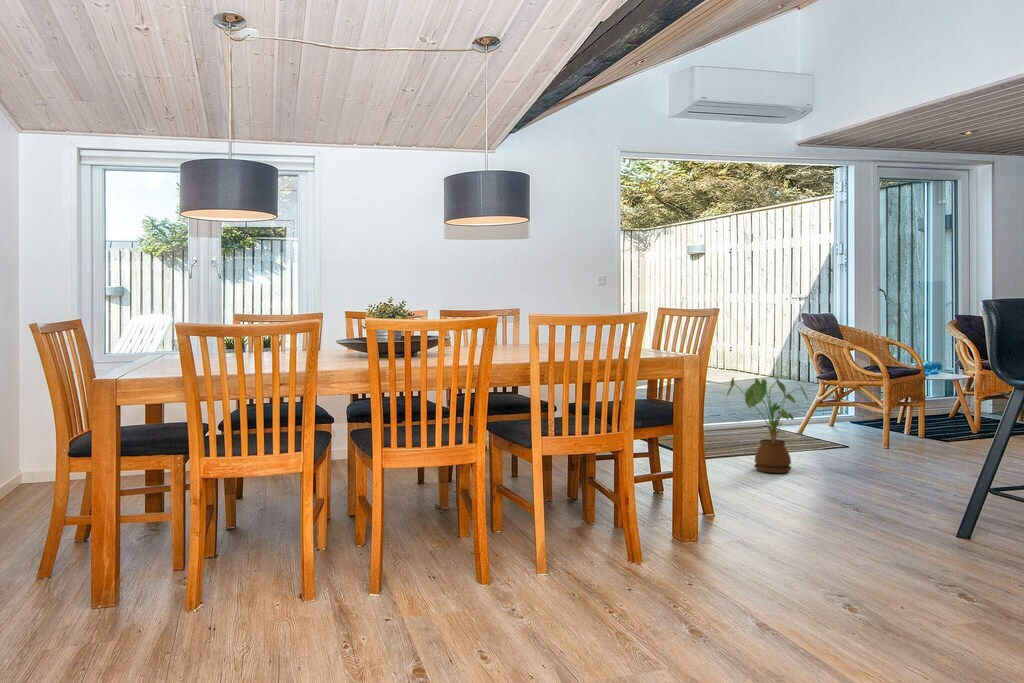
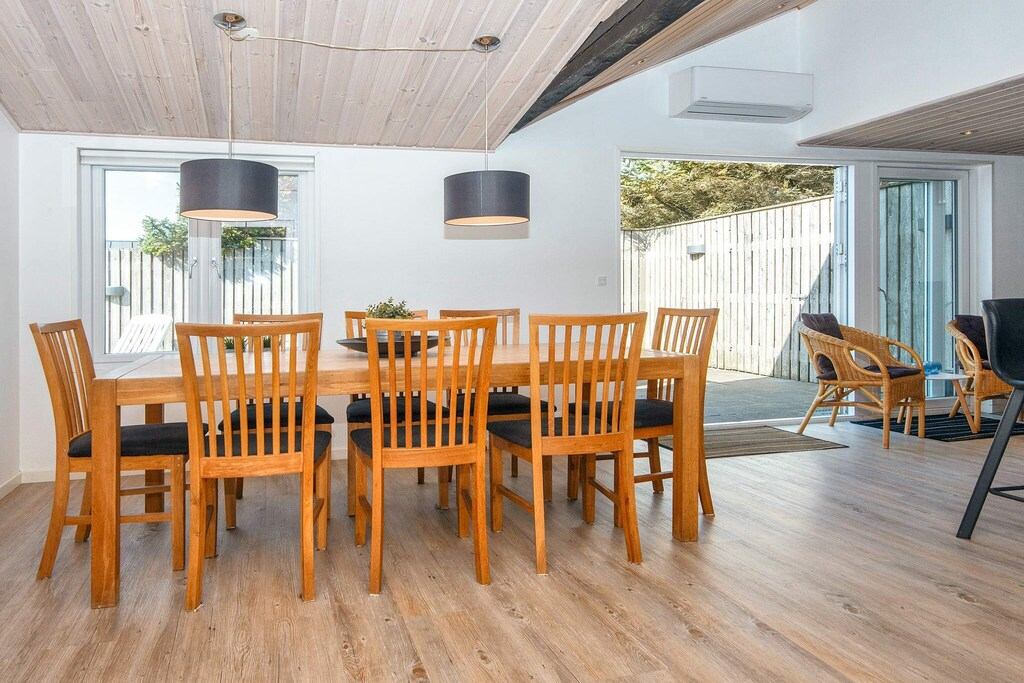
- house plant (766, 422)
